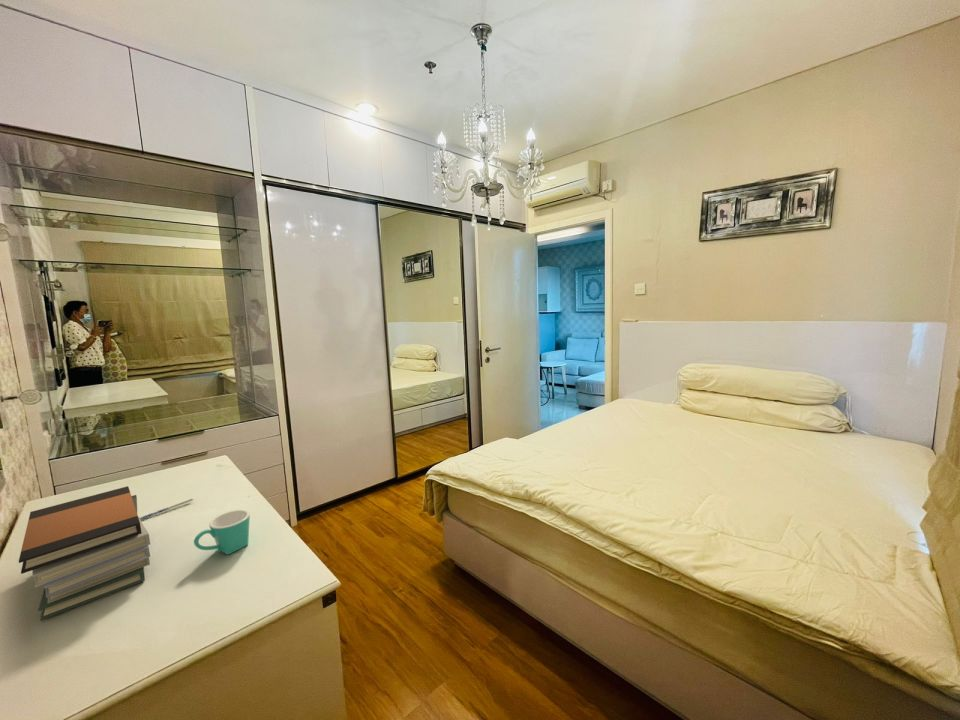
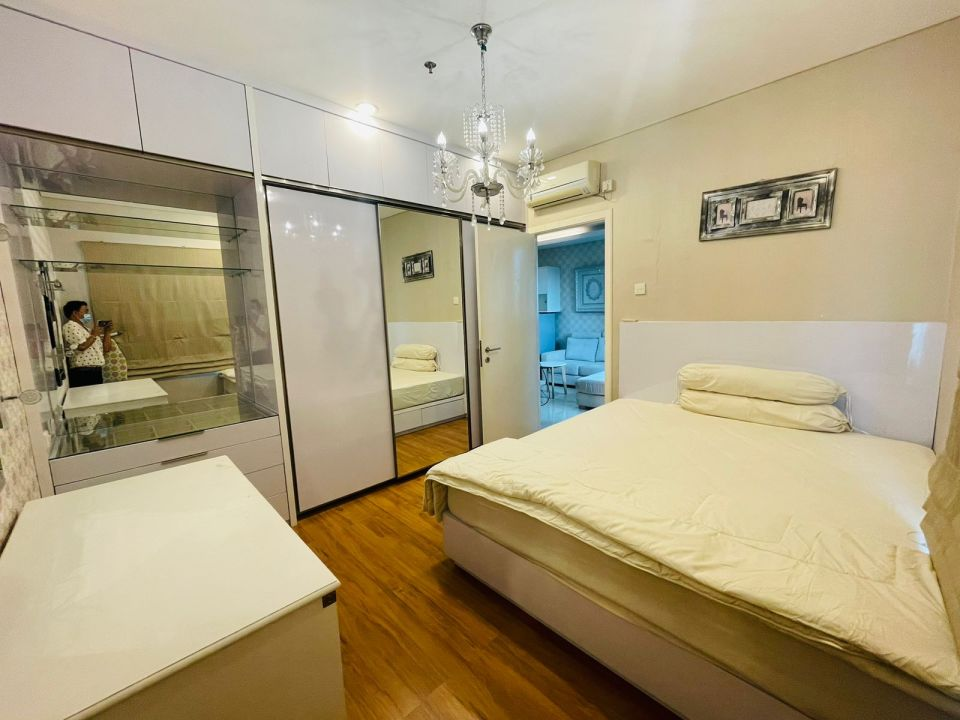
- pen (166, 509)
- book stack (91, 544)
- mug (223, 536)
